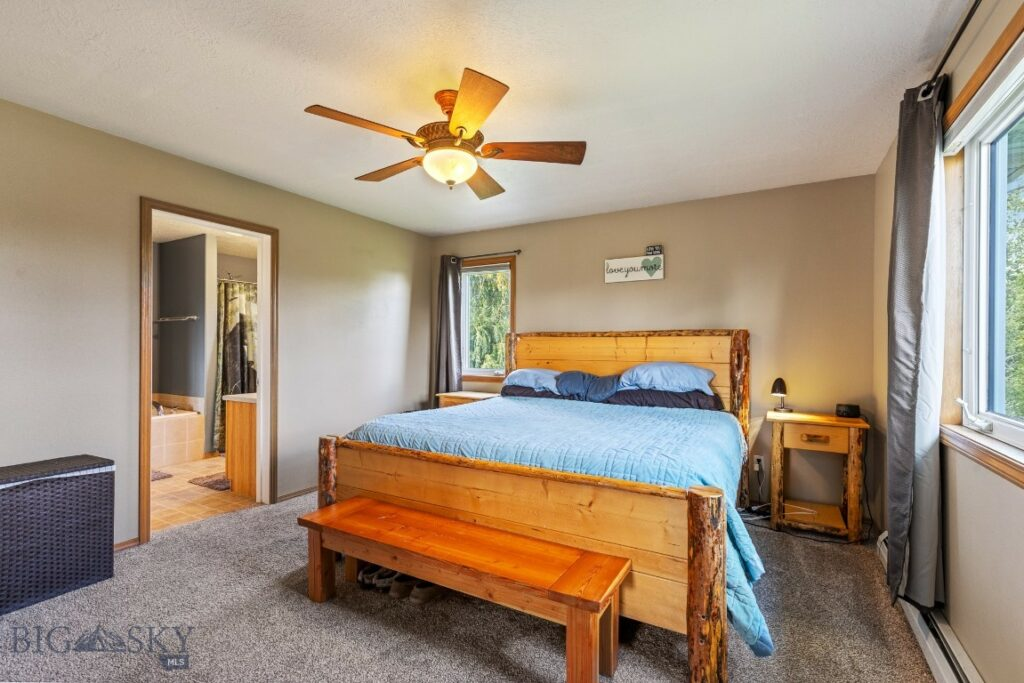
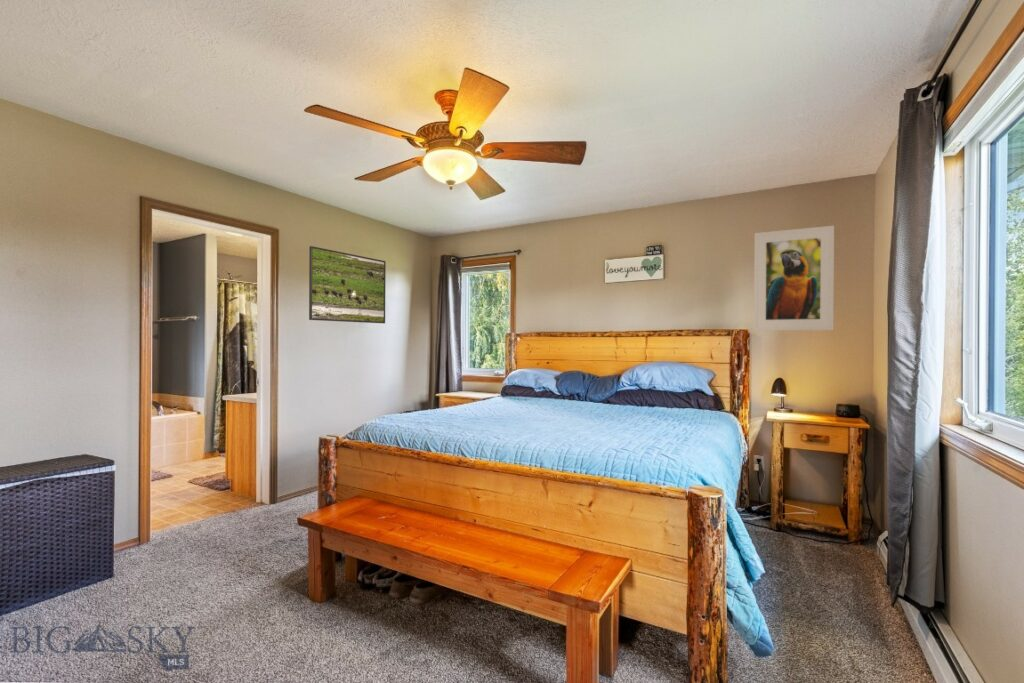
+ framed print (792, 279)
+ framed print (350, 288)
